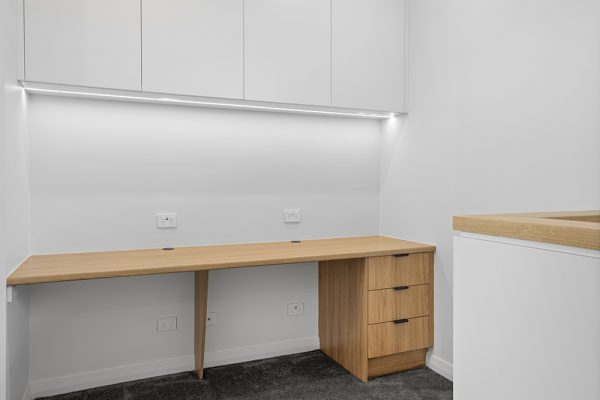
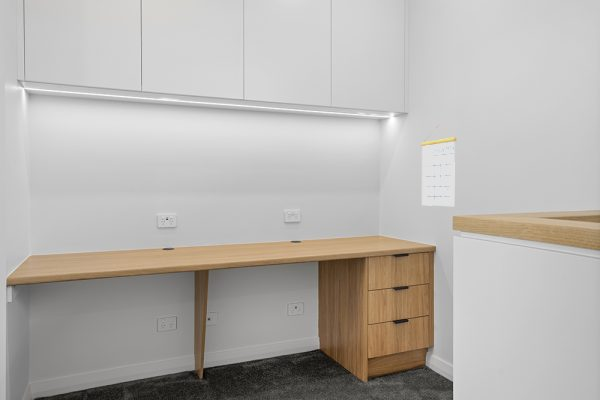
+ calendar (437, 165)
